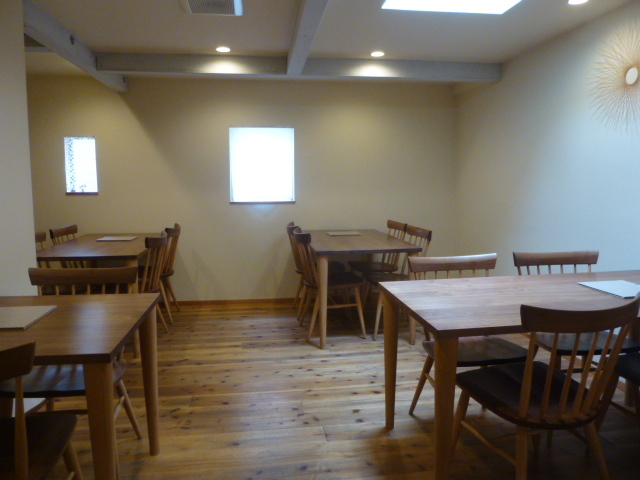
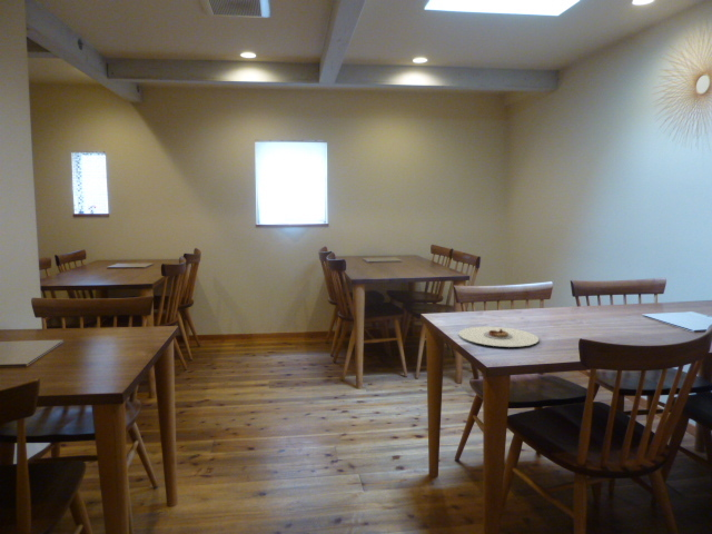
+ plate (497, 333)
